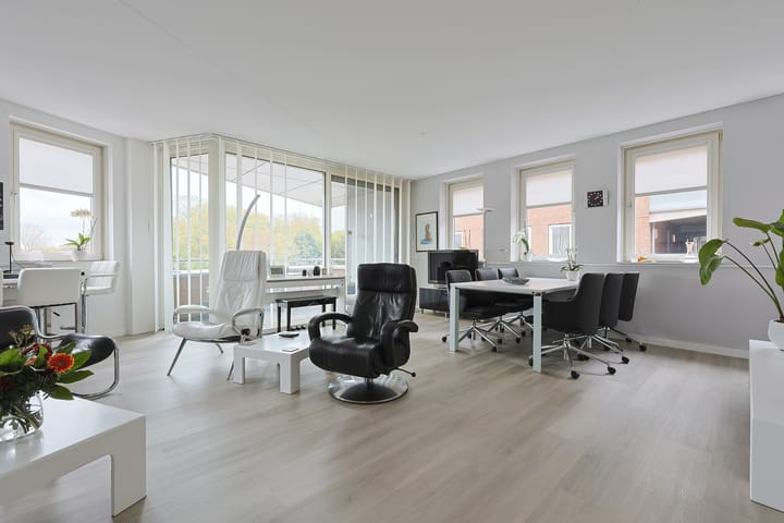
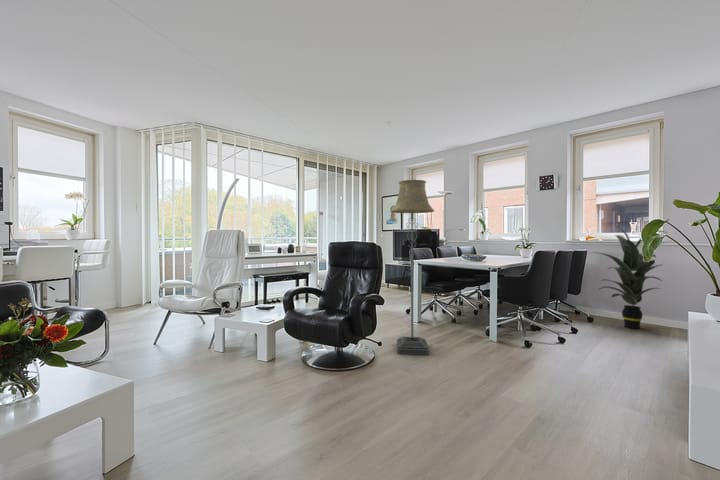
+ indoor plant (628, 276)
+ floor lamp (412, 265)
